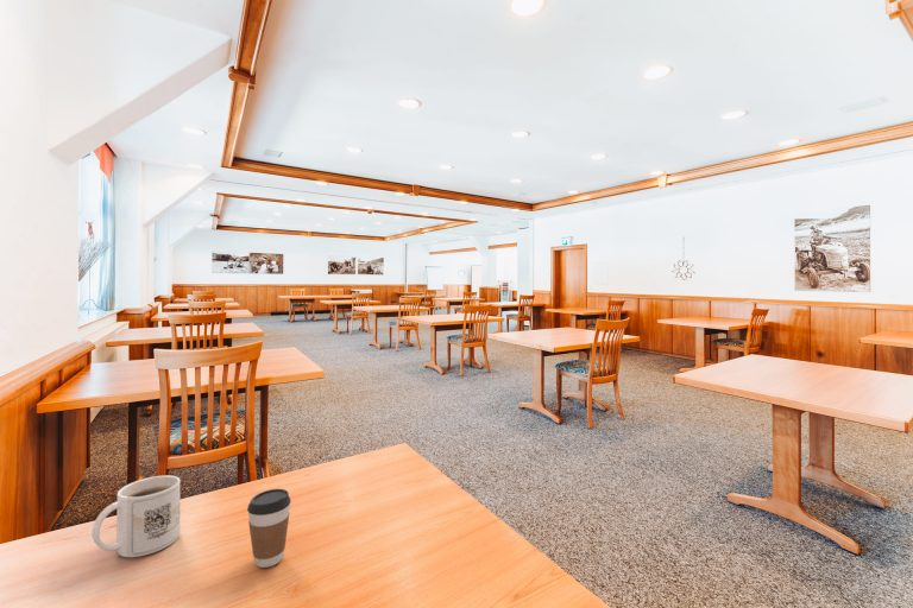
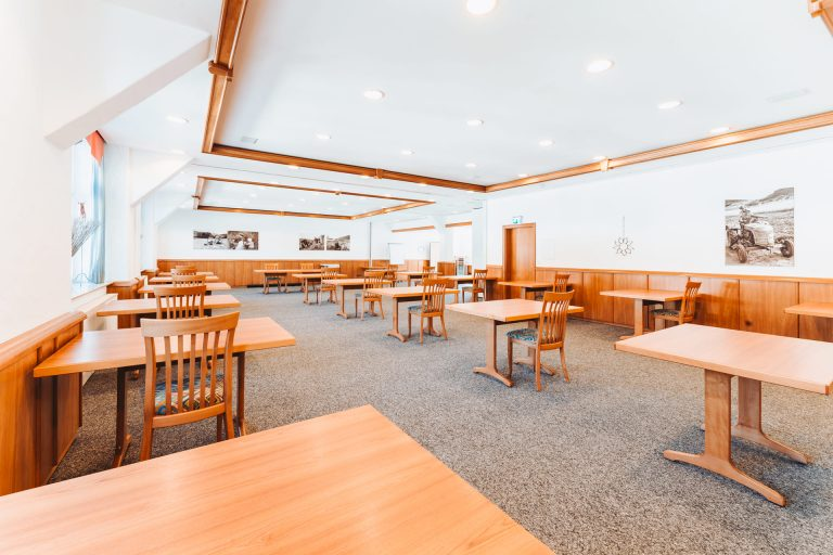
- mug (141, 515)
- coffee cup (269, 527)
